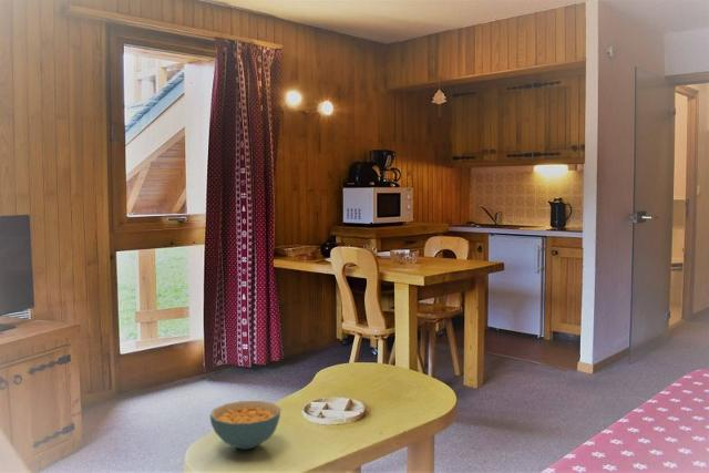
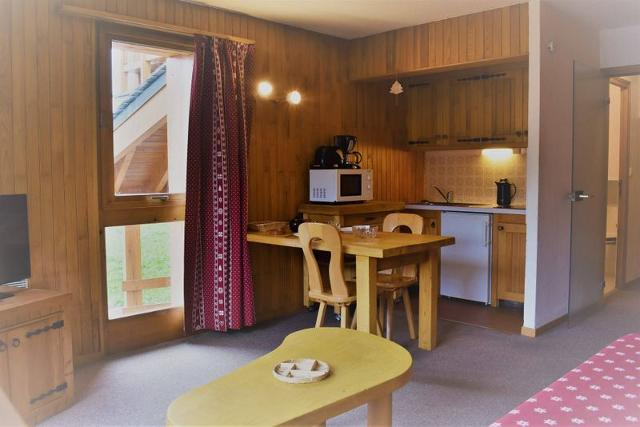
- cereal bowl (246, 428)
